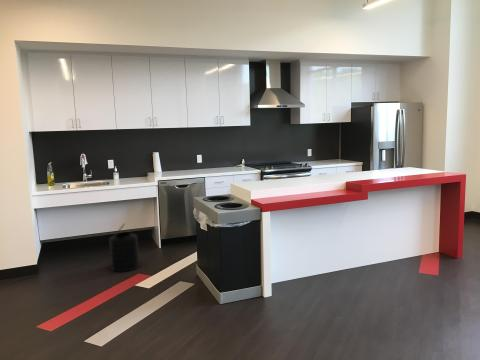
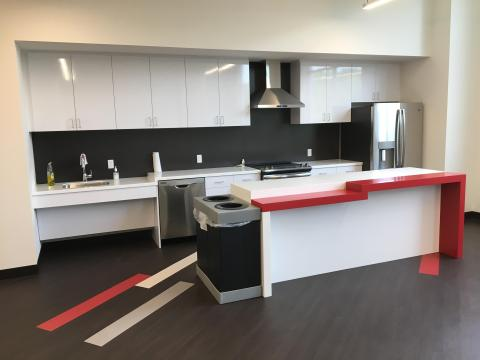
- trash can (124, 245)
